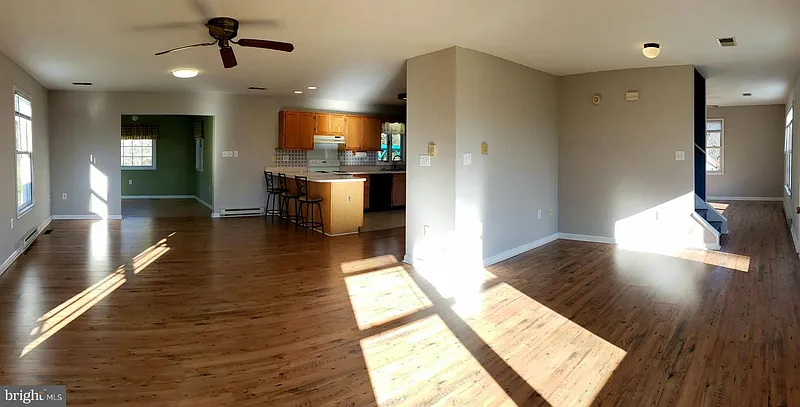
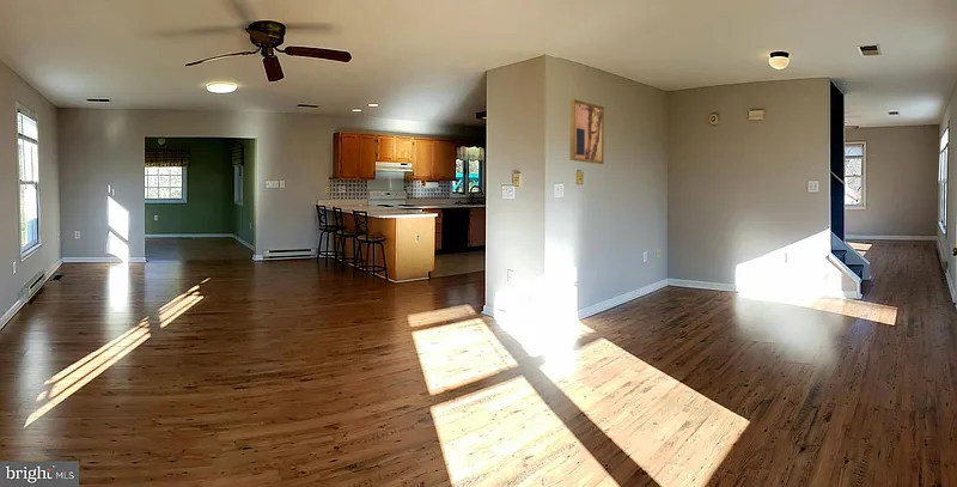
+ wall art (587, 133)
